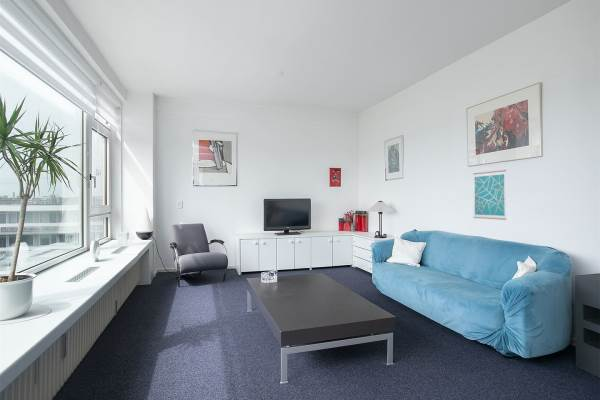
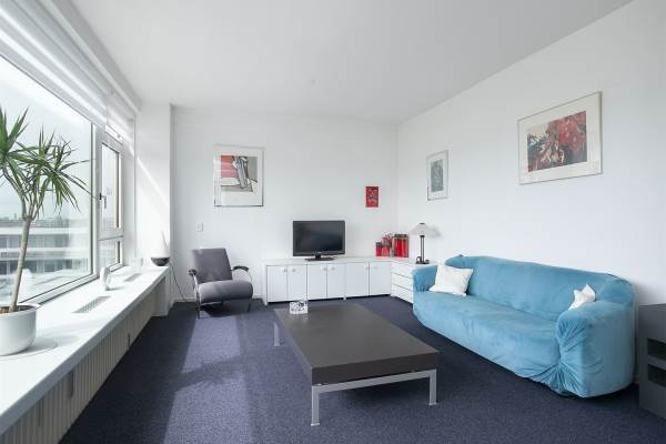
- wall art (488, 195)
